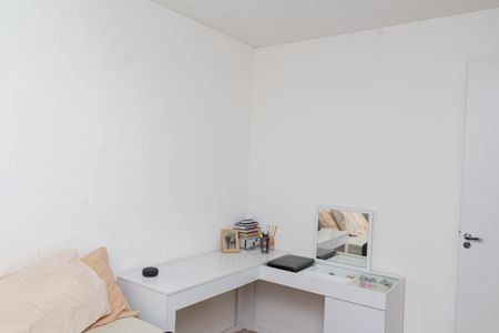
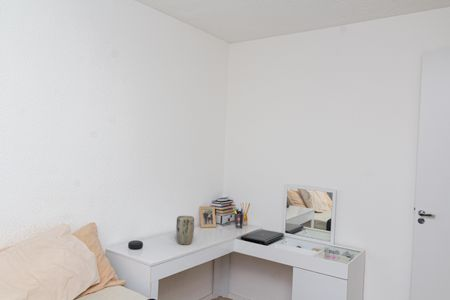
+ plant pot (185, 230)
